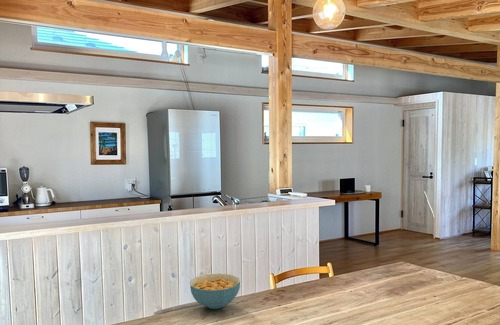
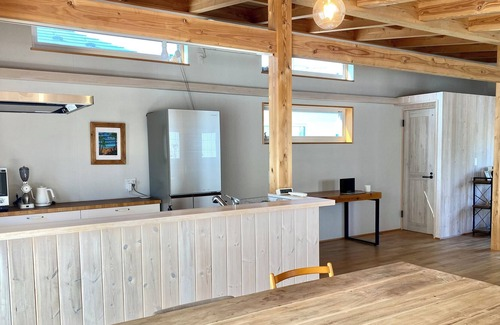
- cereal bowl (215, 293)
